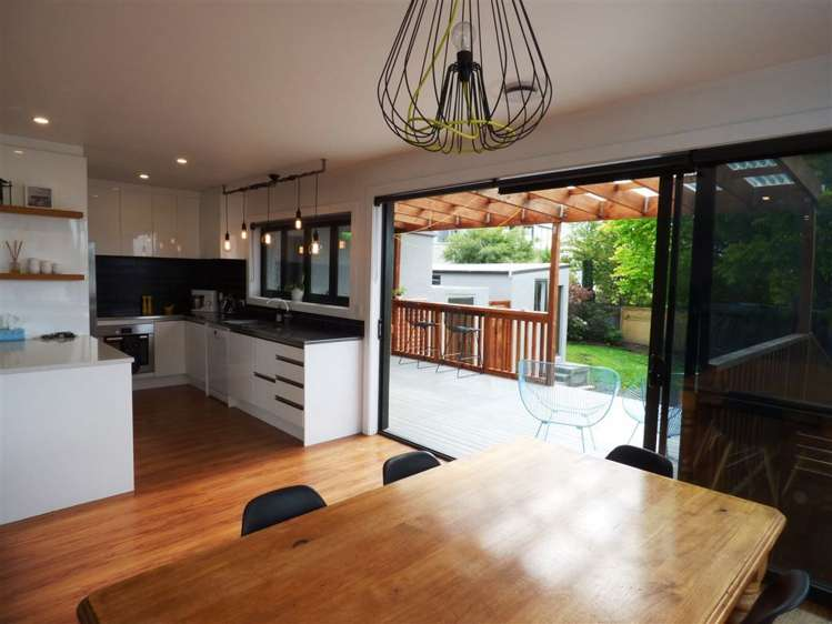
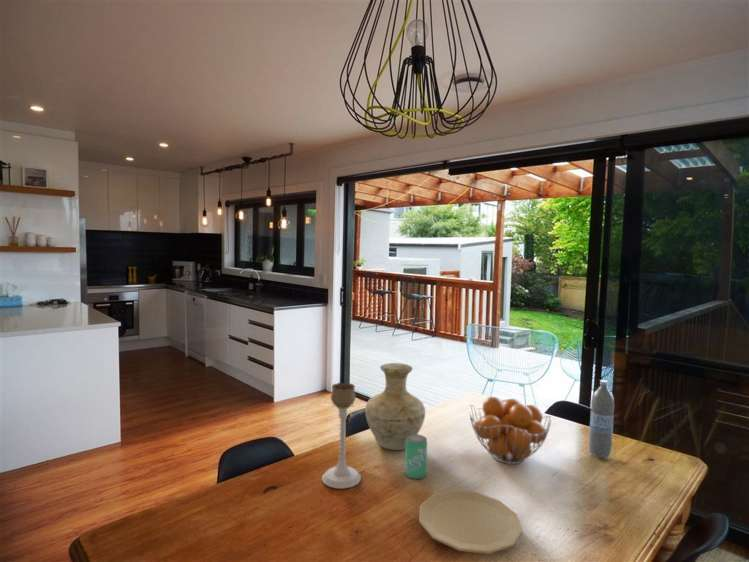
+ fruit basket (508, 428)
+ vase (395, 404)
+ plate (468, 522)
+ water bottle (601, 418)
+ candle holder (342, 432)
+ beverage can (416, 456)
